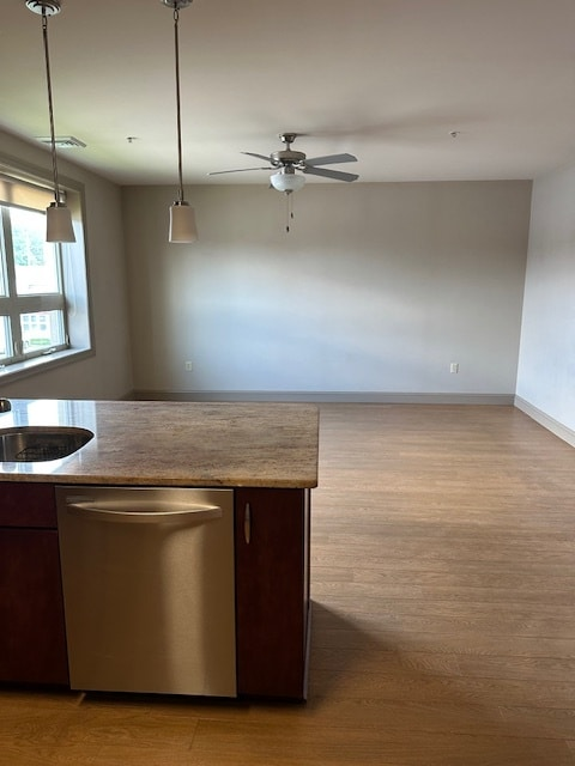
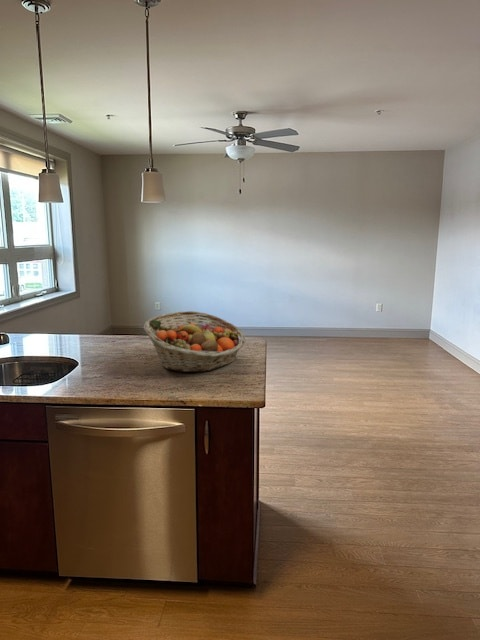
+ fruit basket (196, 339)
